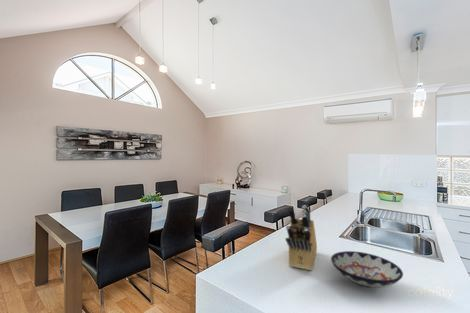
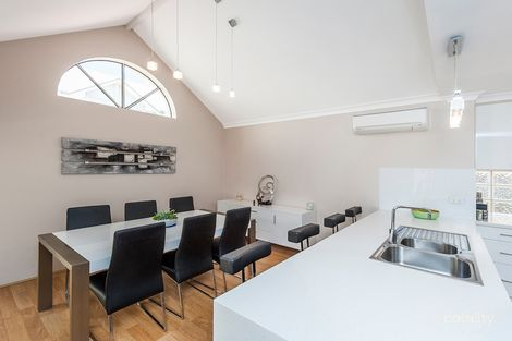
- bowl (364, 273)
- knife block (302, 231)
